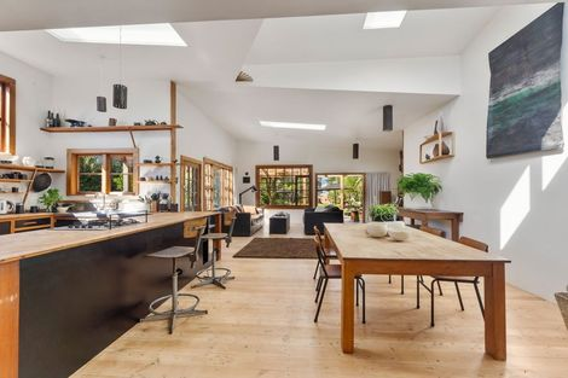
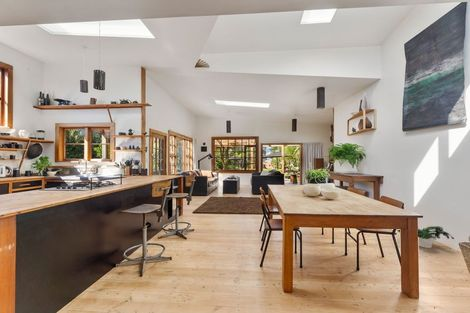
+ potted plant (419, 235)
